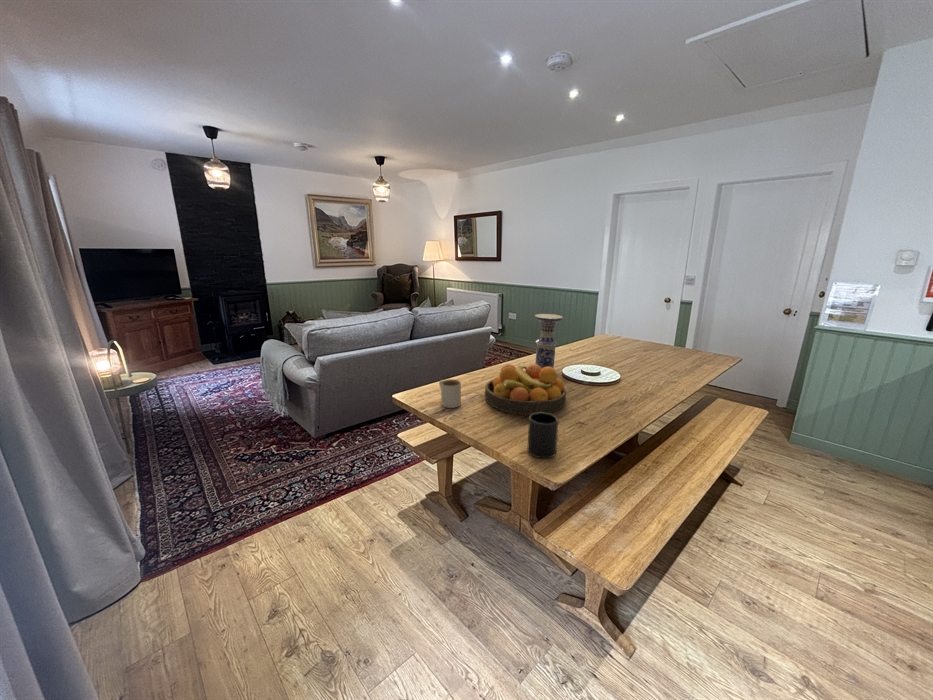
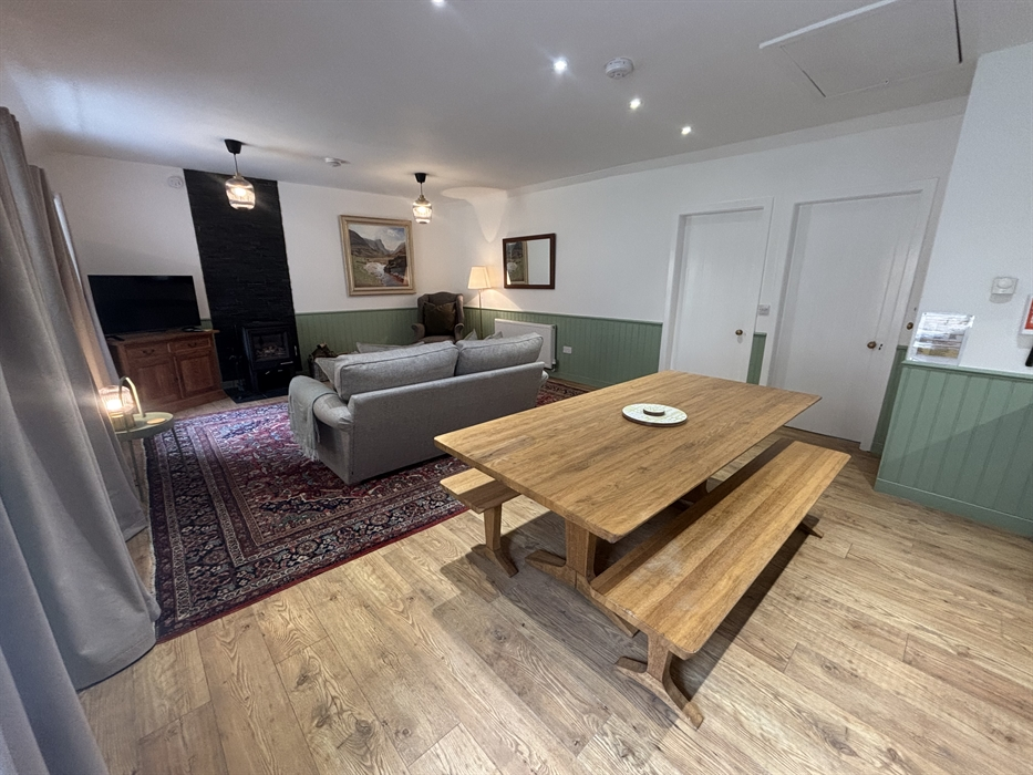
- vase (547, 344)
- fruit bowl (525, 382)
- mug (448, 392)
- mug (544, 432)
